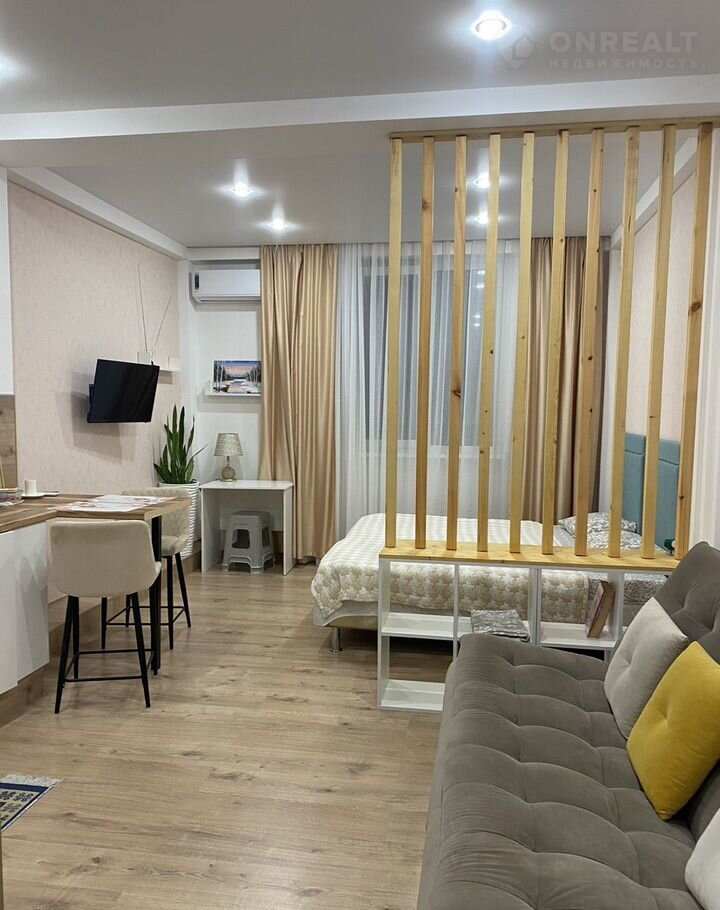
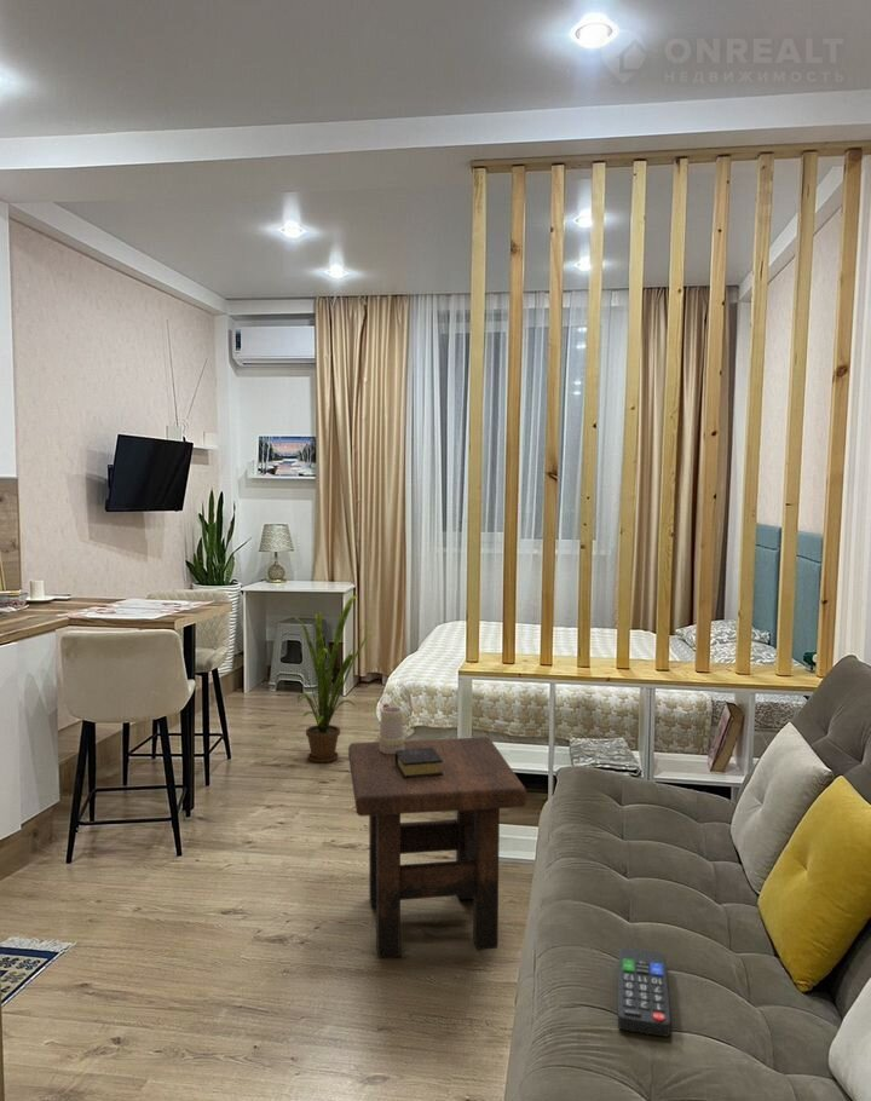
+ house plant (324, 678)
+ side table (429, 842)
+ book (417, 761)
+ remote control (642, 987)
+ mug (390, 727)
